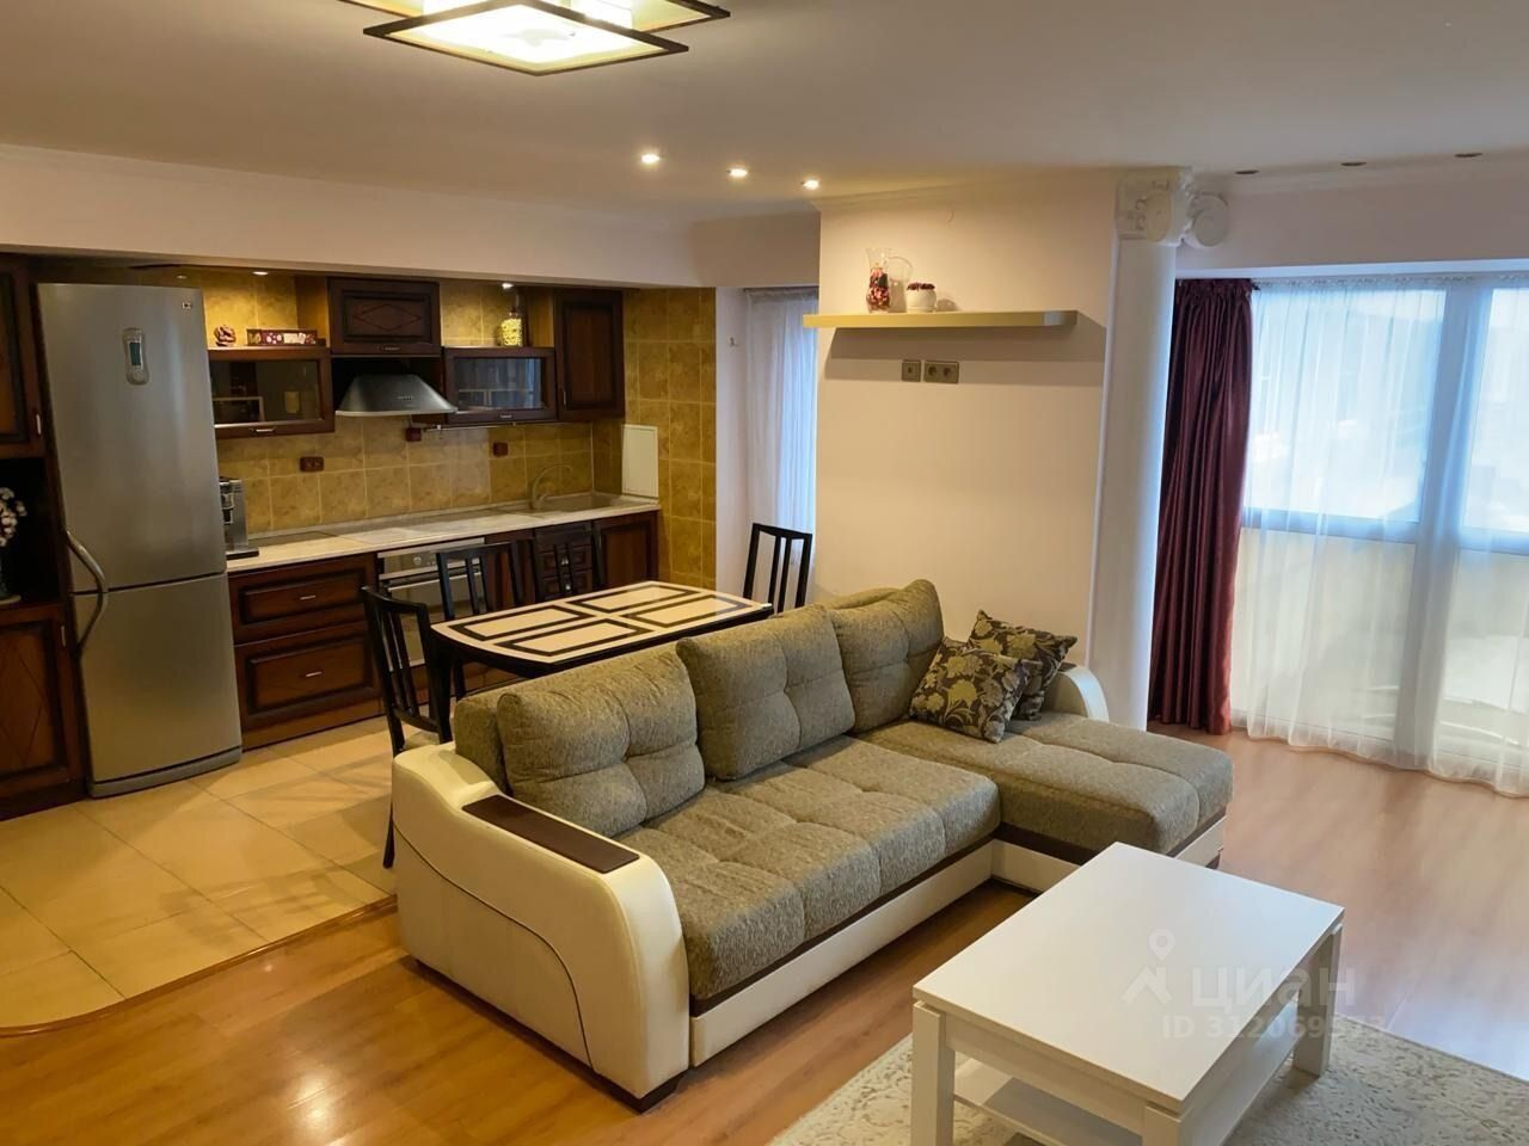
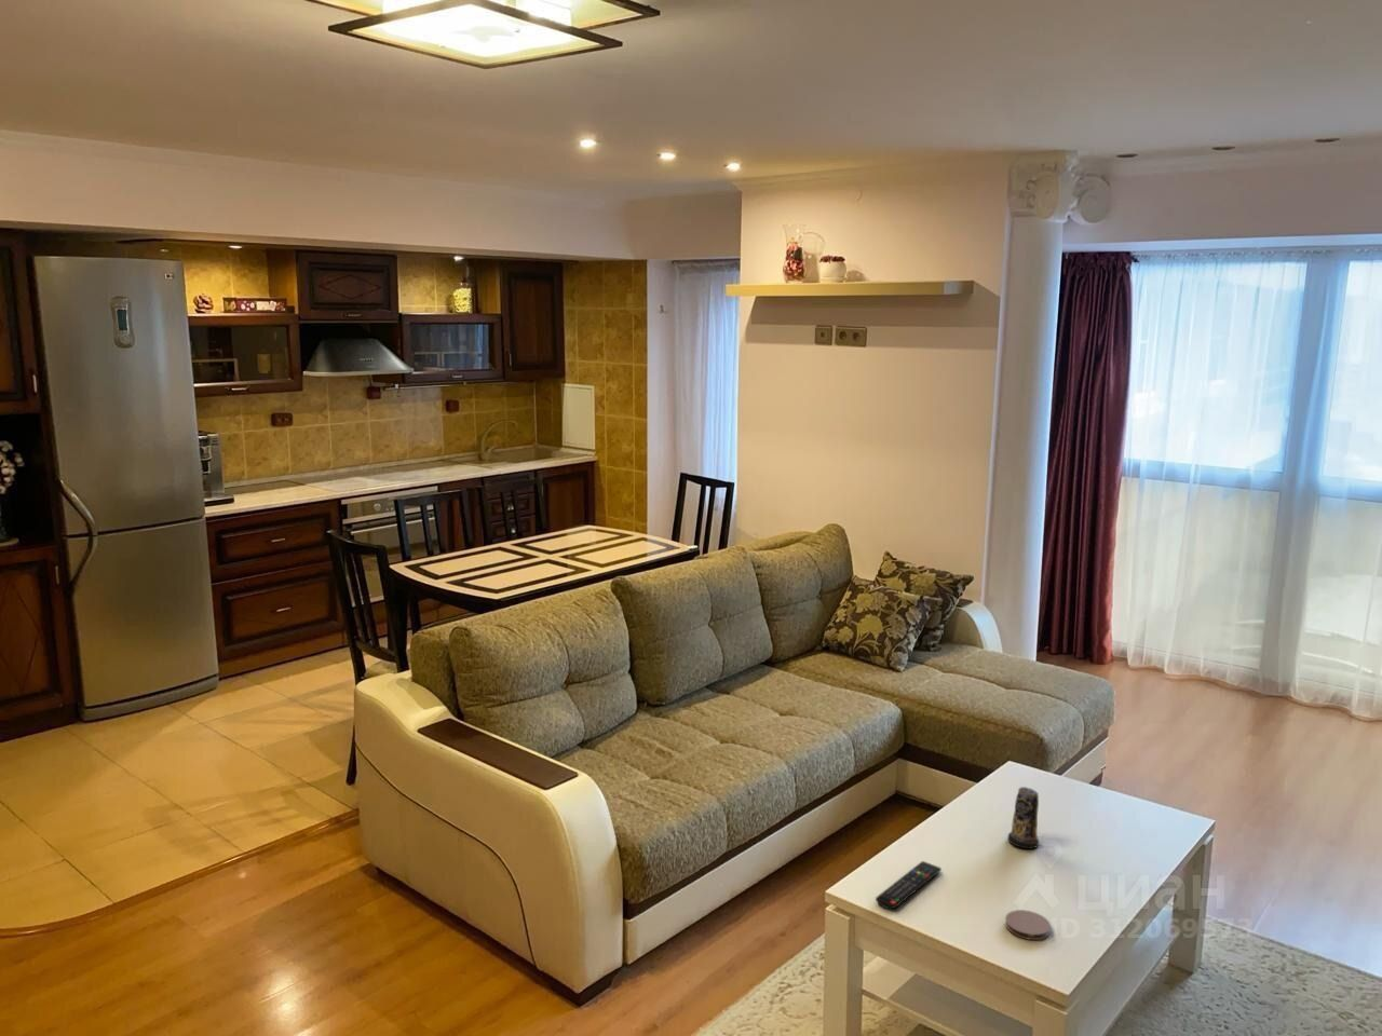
+ coaster (1027, 924)
+ remote control (908, 885)
+ candle (1025, 816)
